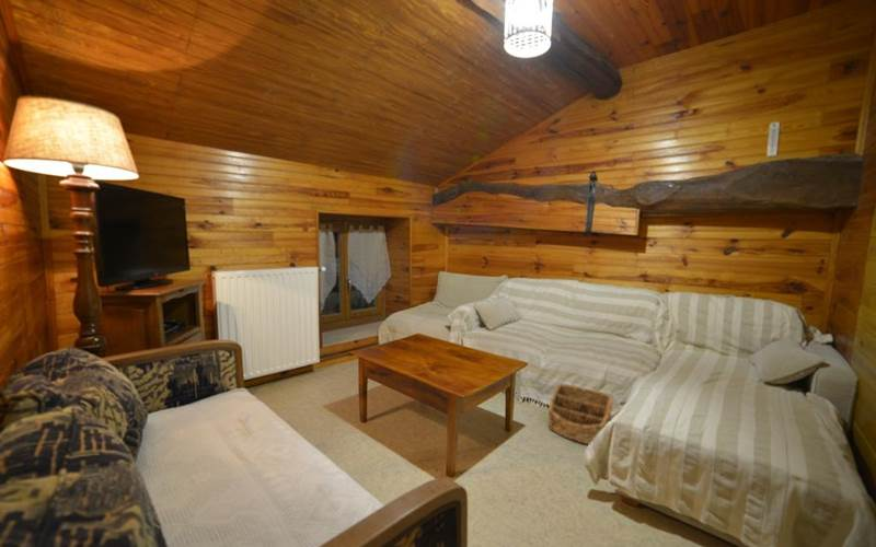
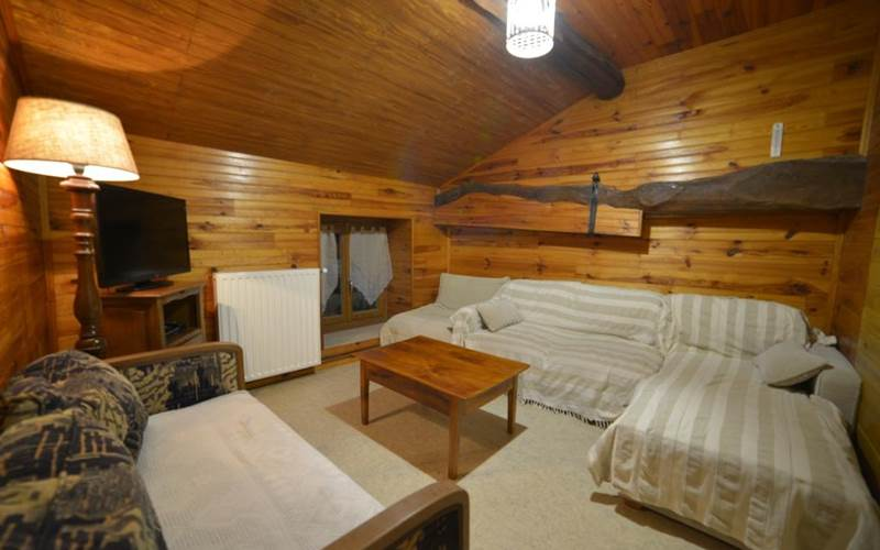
- basket (578, 412)
